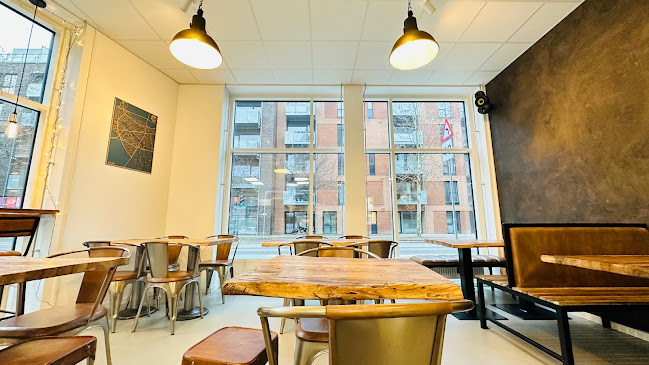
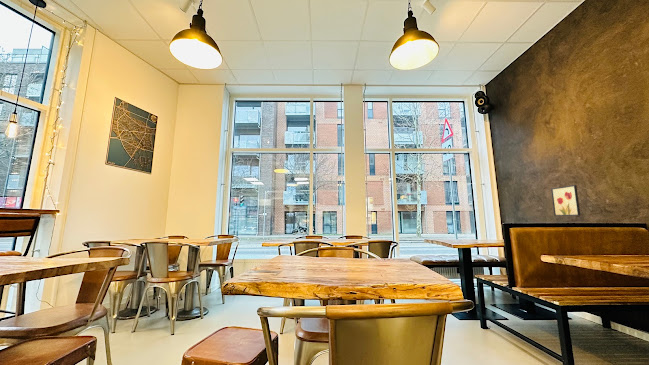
+ wall art (565, 201)
